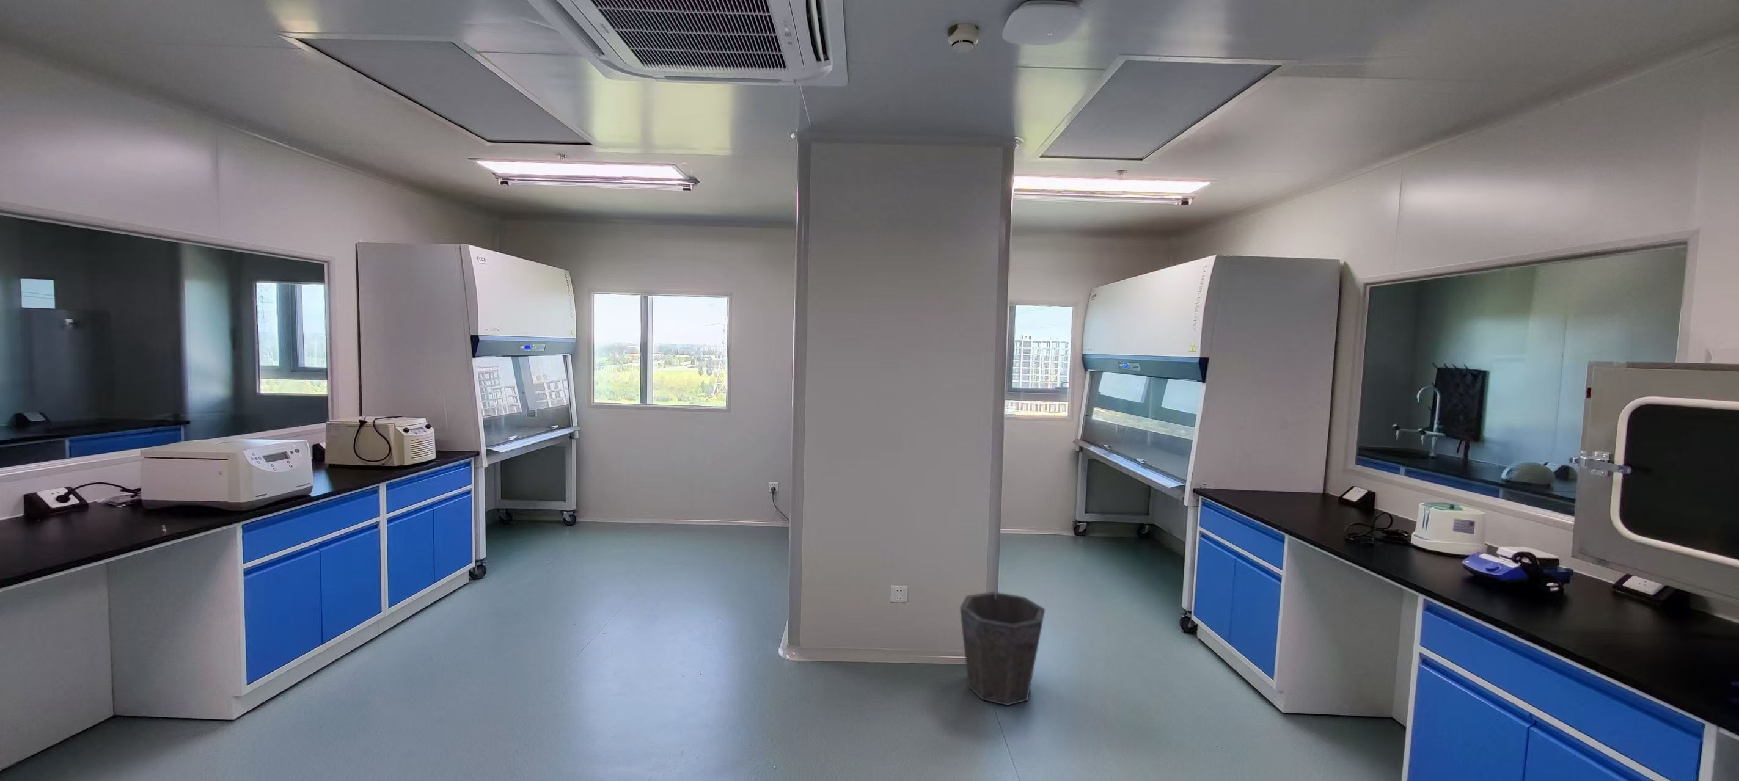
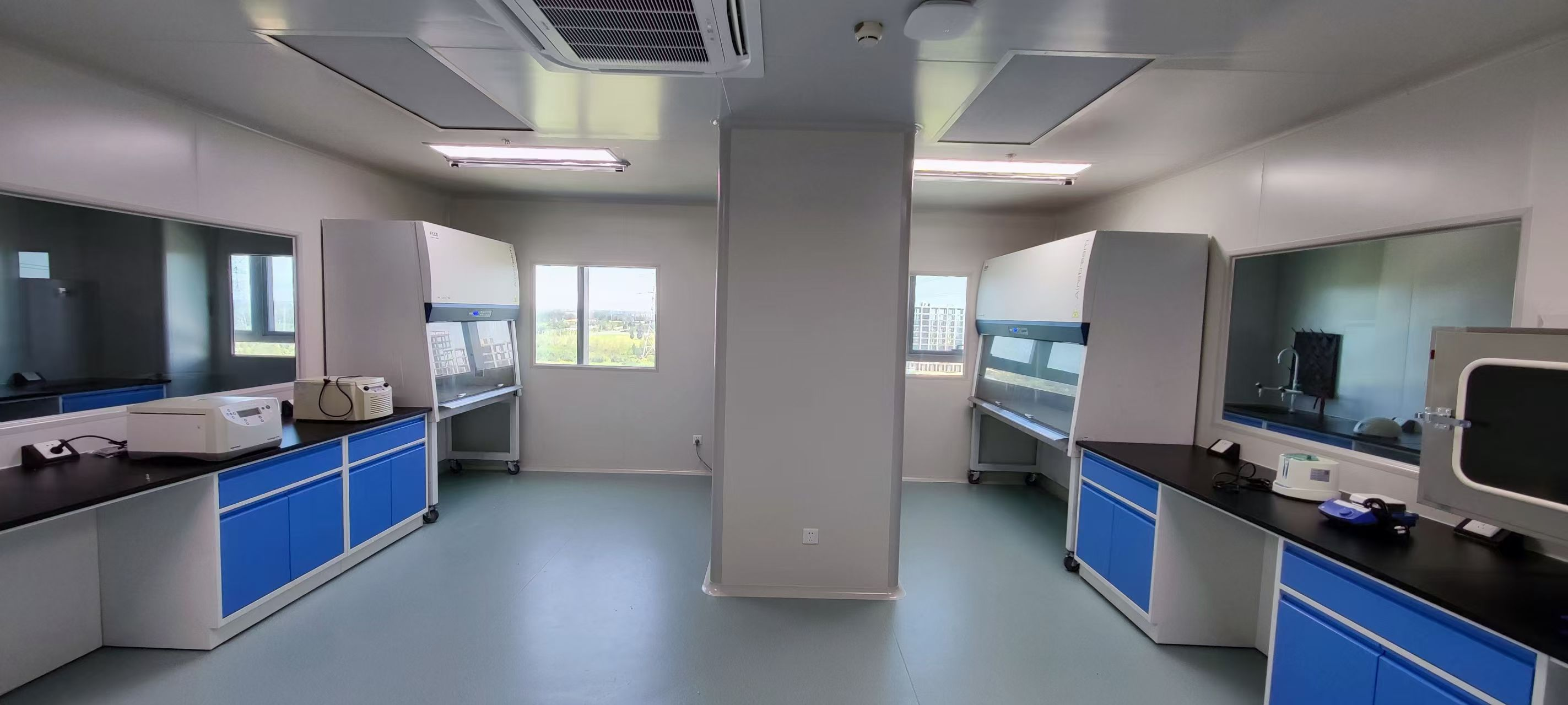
- waste bin (1000, 648)
